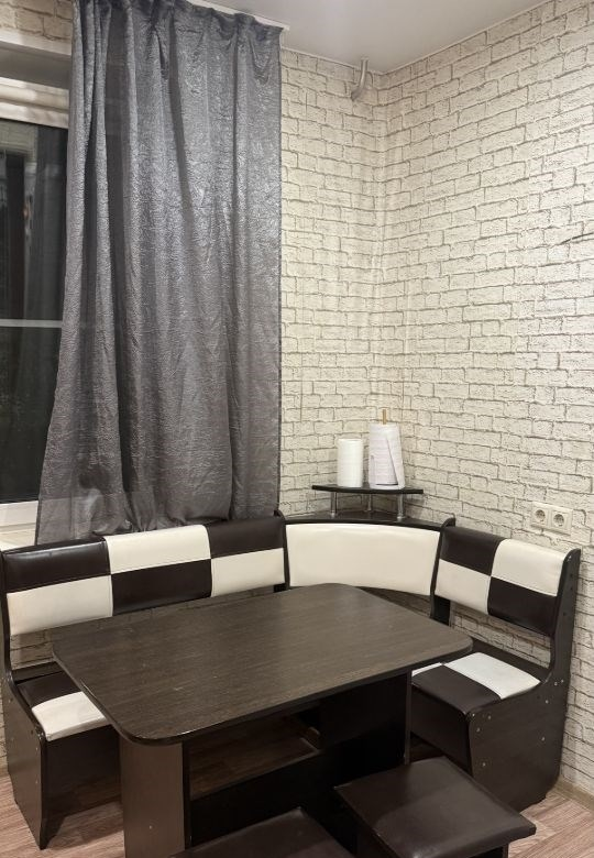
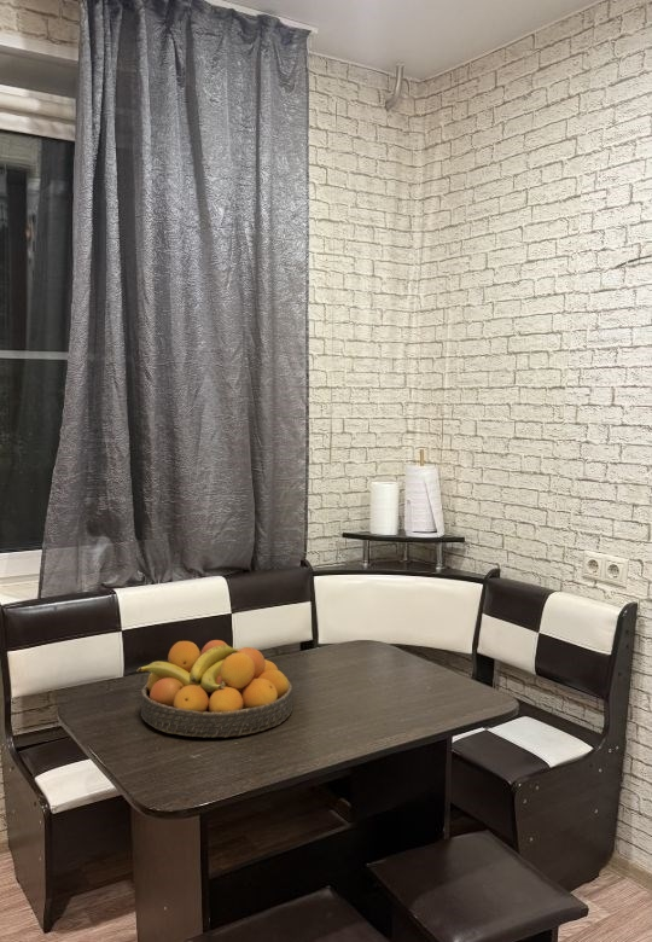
+ fruit bowl (217, 676)
